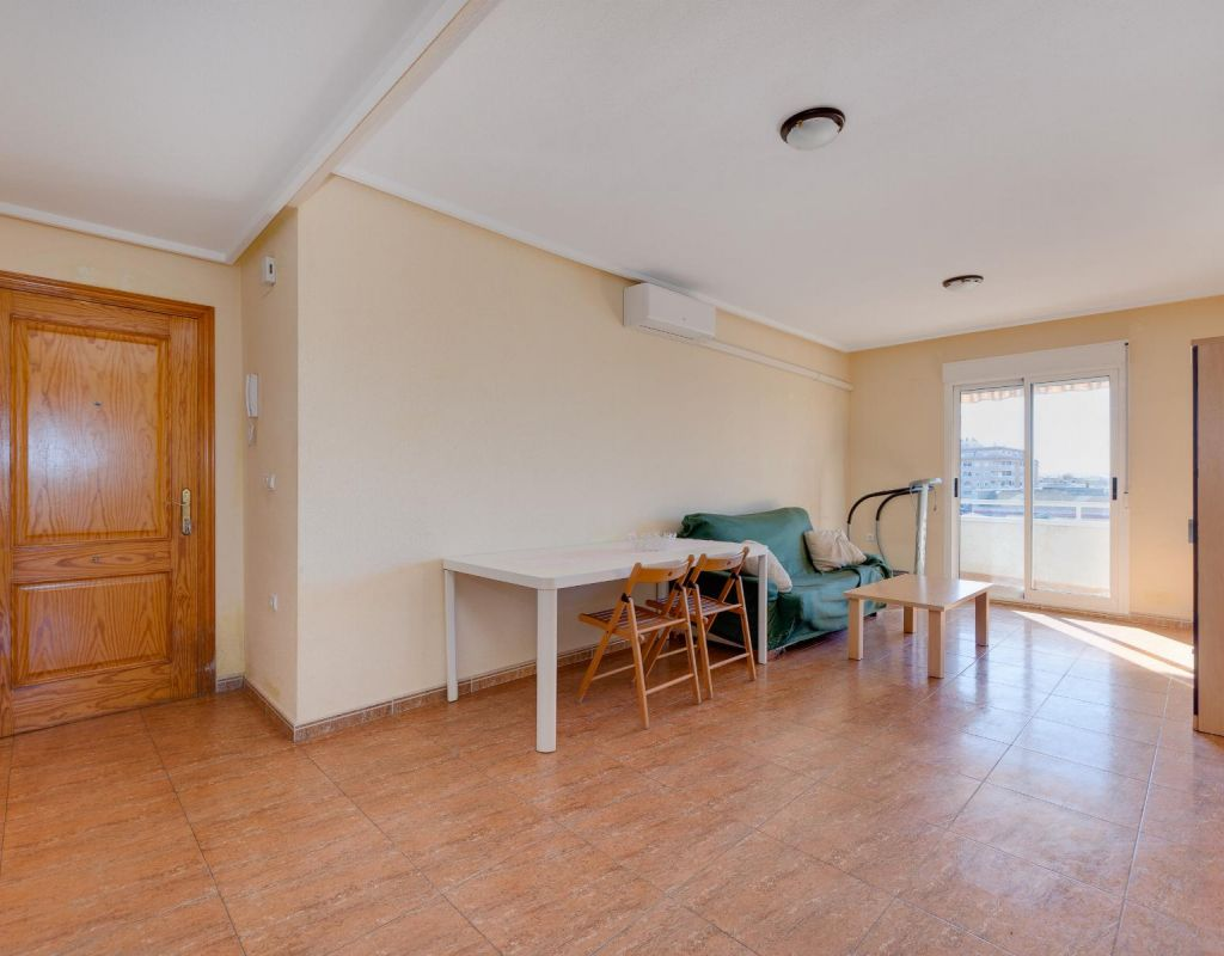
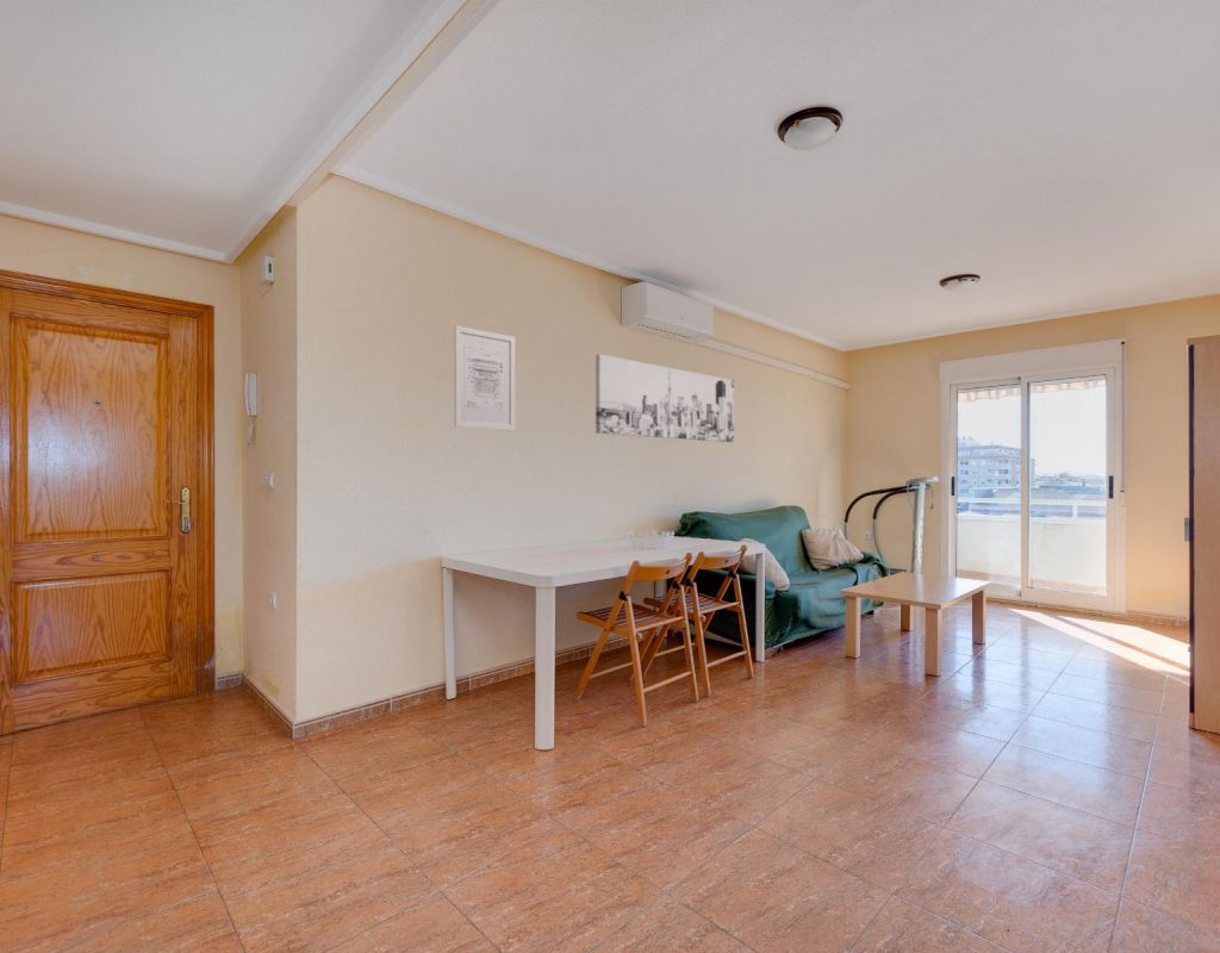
+ wall art (672, 403)
+ wall art (485, 380)
